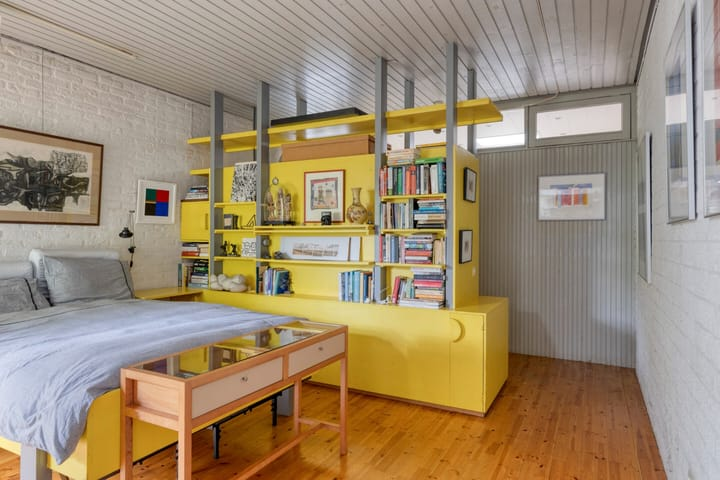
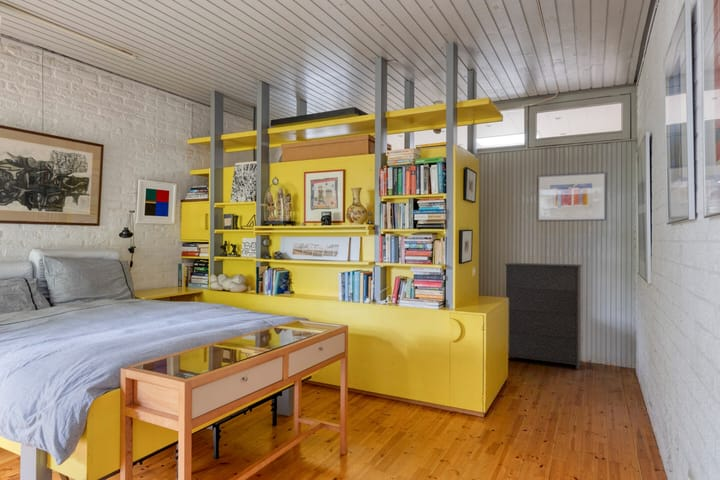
+ dresser (543, 312)
